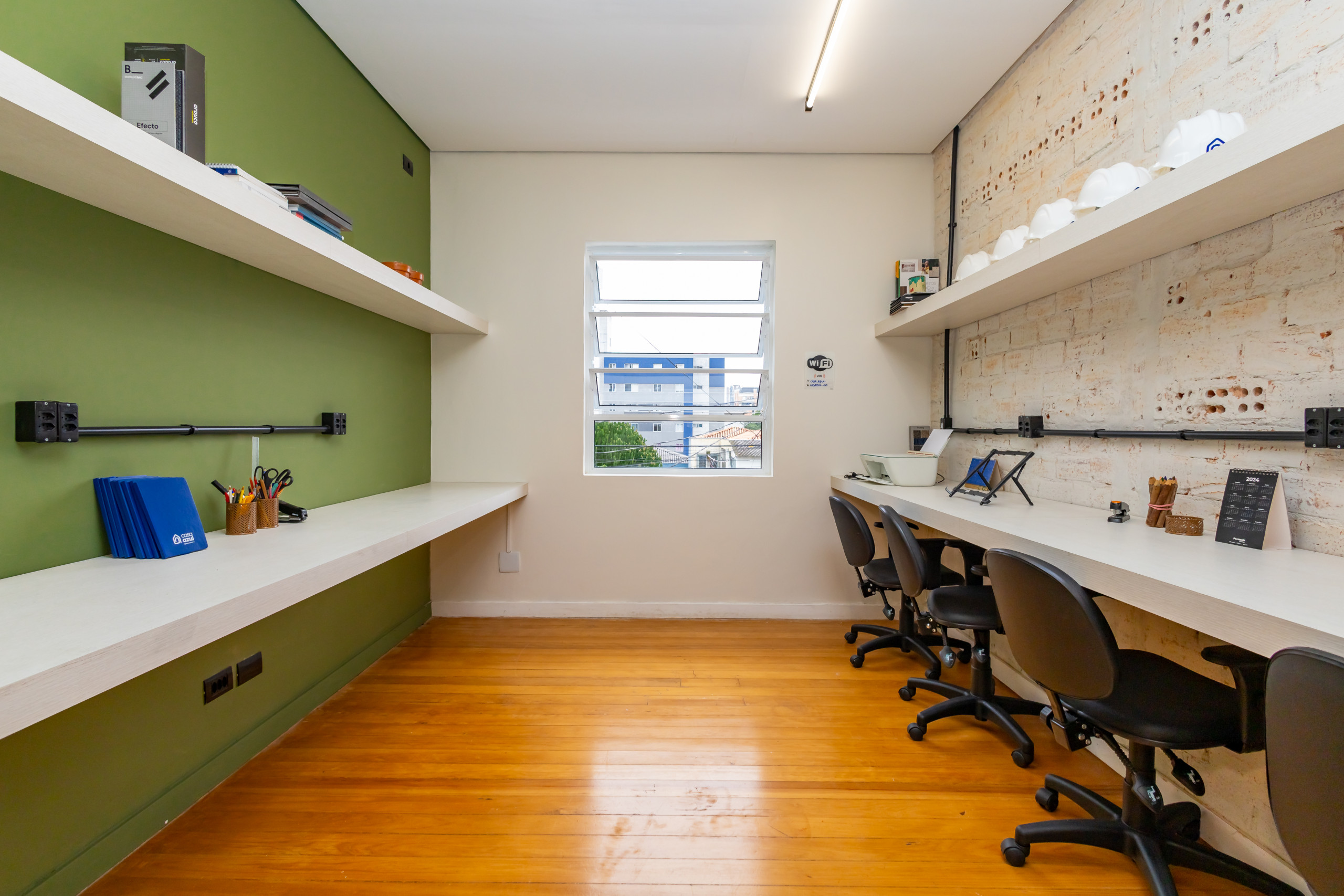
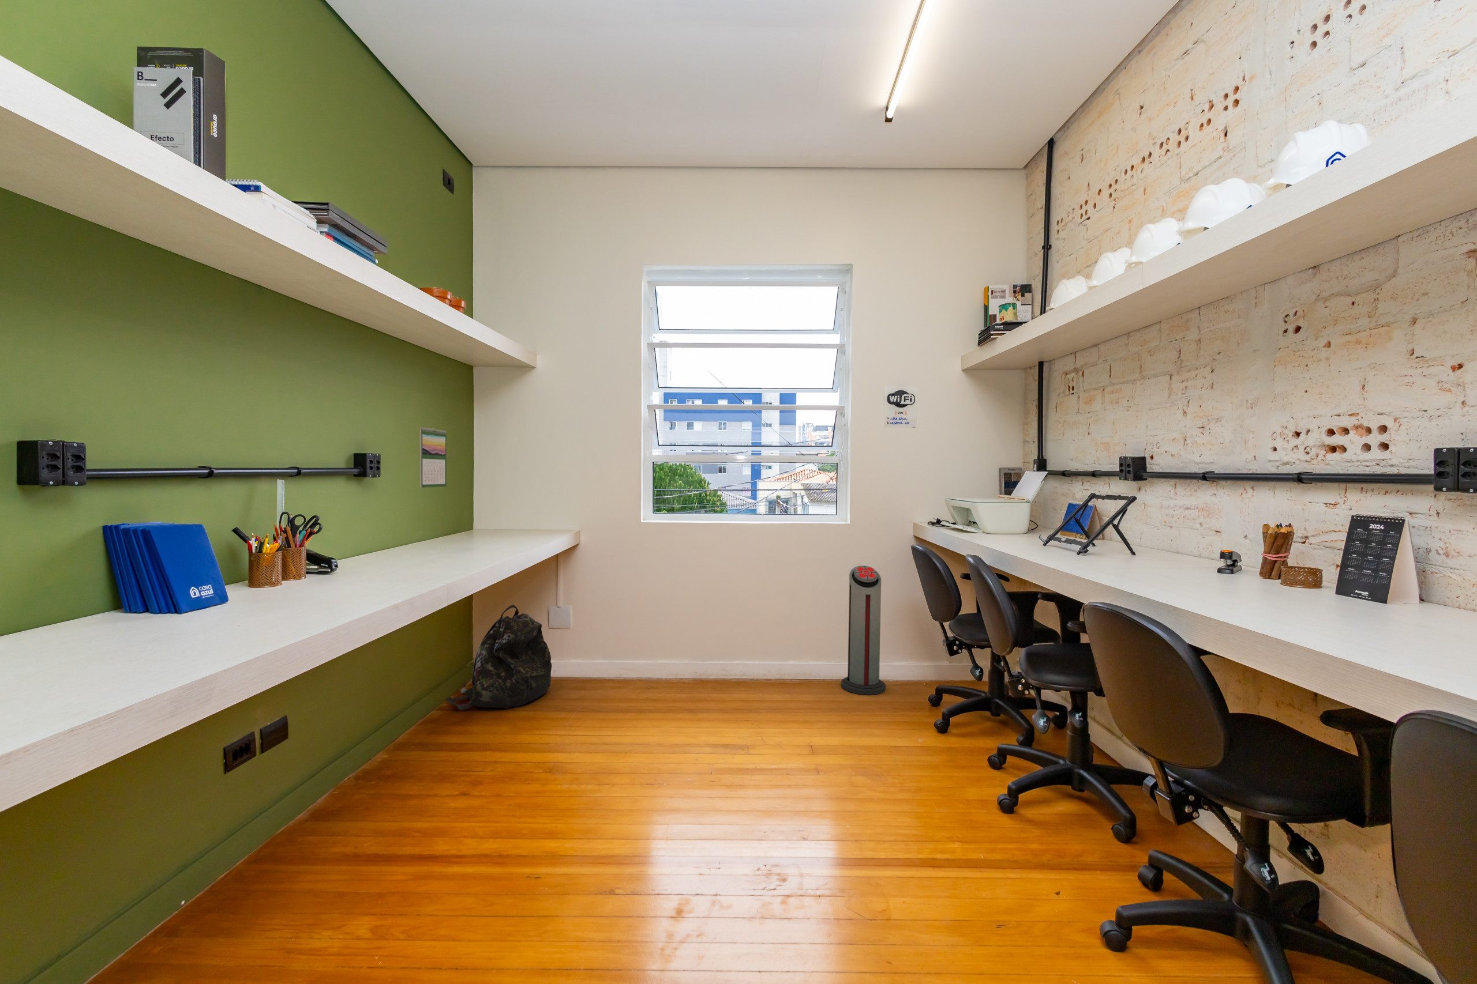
+ backpack (502, 650)
+ air purifier (864, 627)
+ calendar (433, 457)
